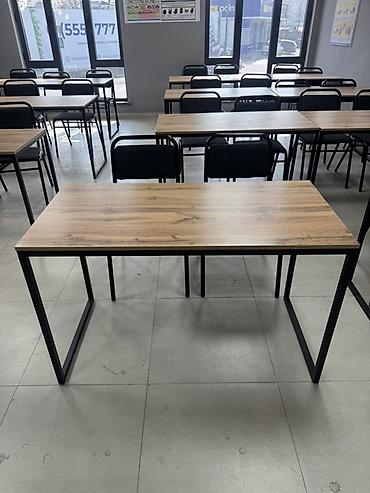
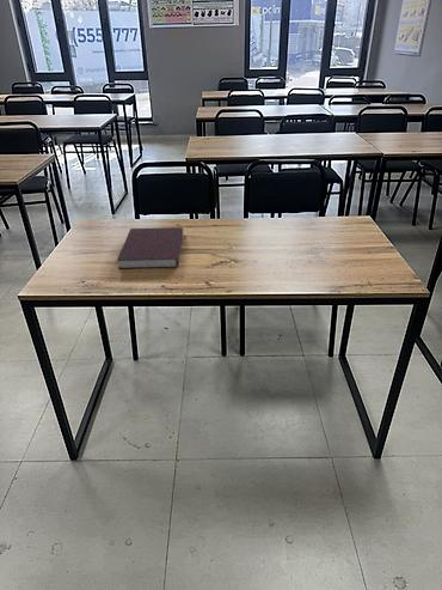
+ notebook (152, 247)
